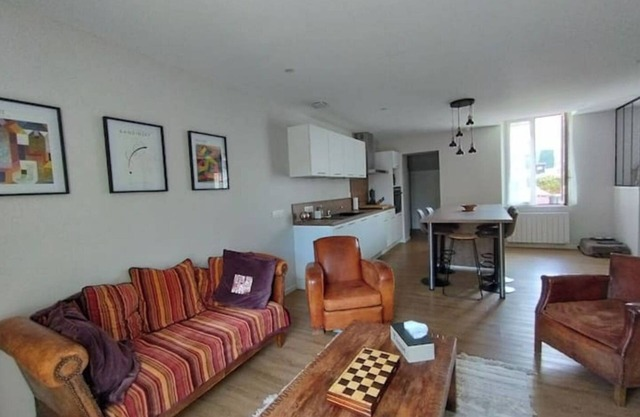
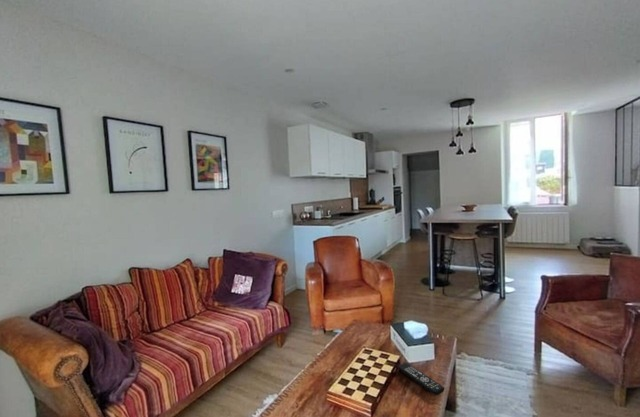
+ remote control (419, 378)
